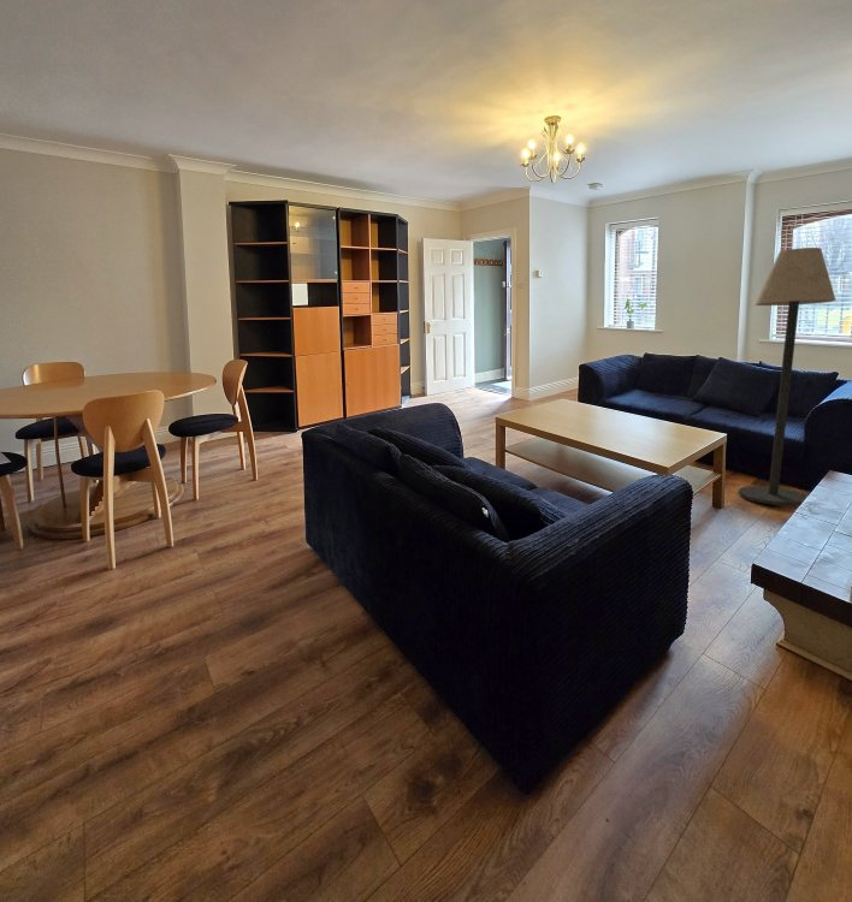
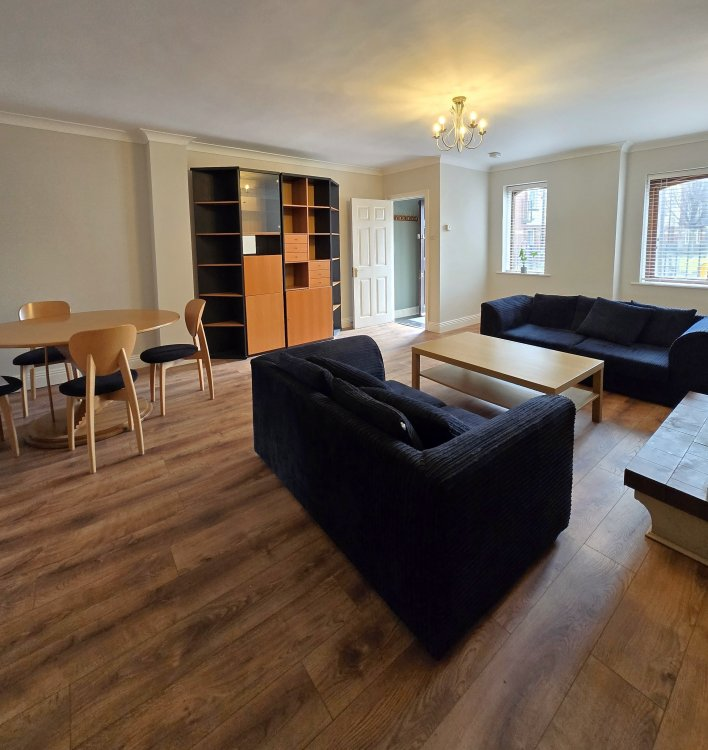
- floor lamp (785, 379)
